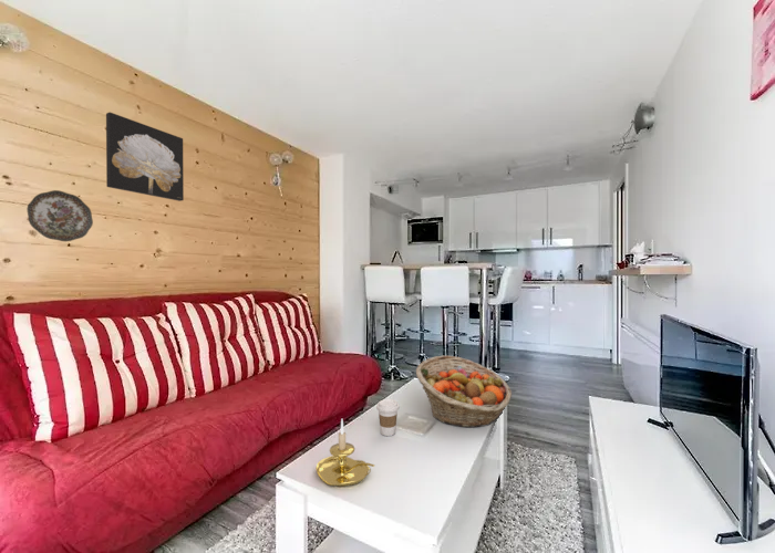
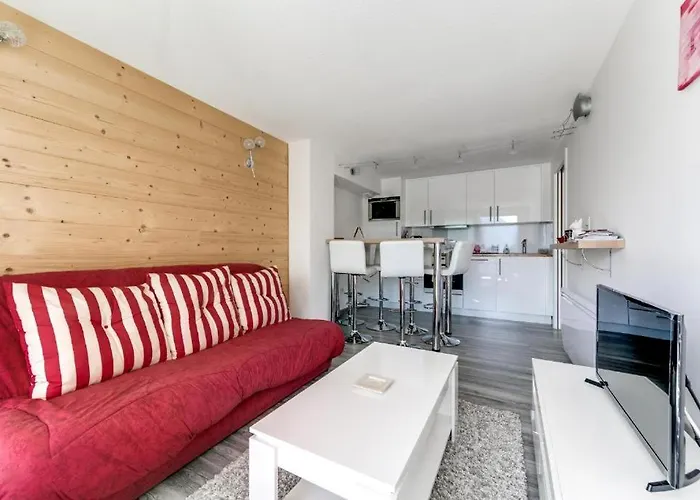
- wall art (147, 160)
- candle holder (345, 447)
- decorative plate (61, 216)
- fruit basket (463, 387)
- coffee cup (388, 417)
